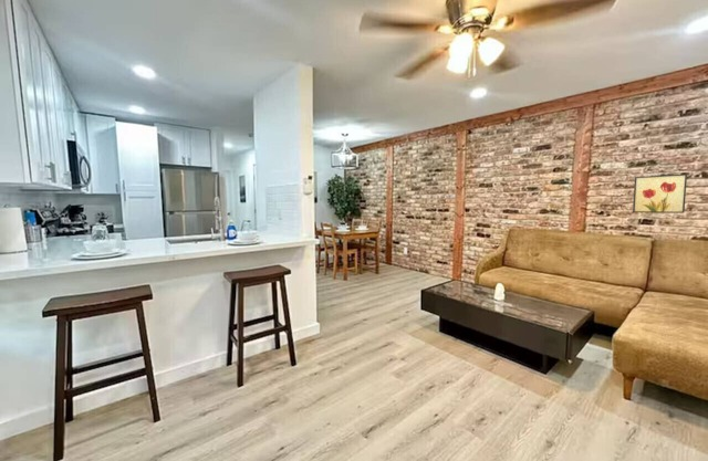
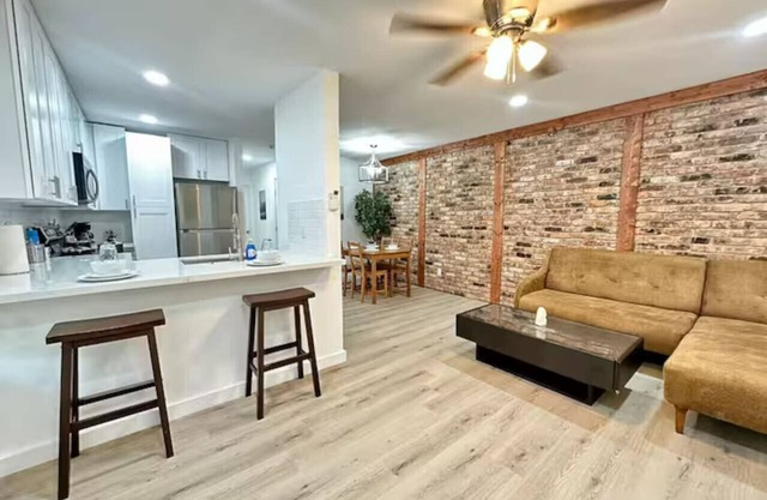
- wall art (658, 193)
